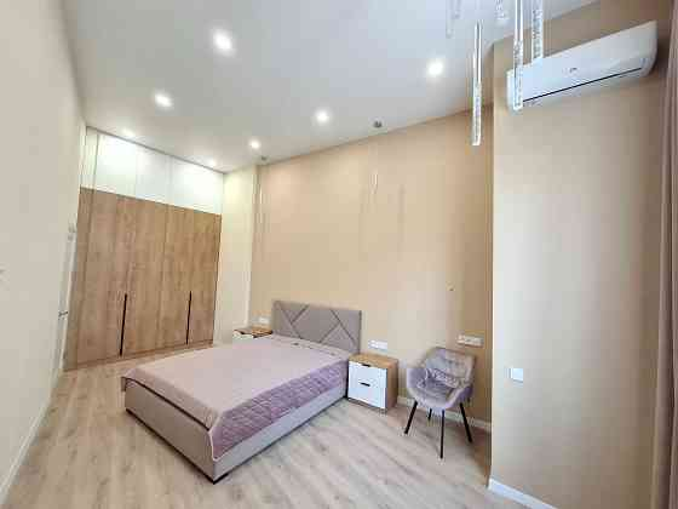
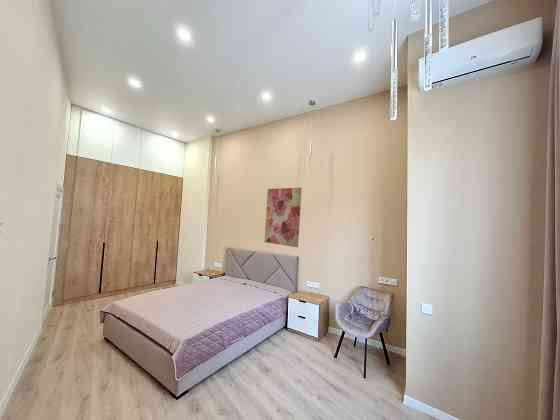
+ wall art (282, 216)
